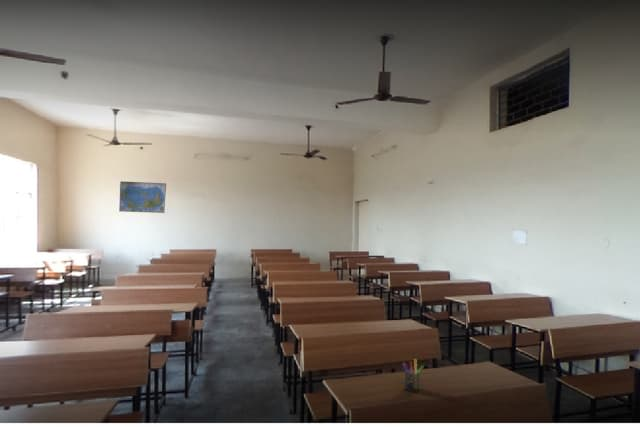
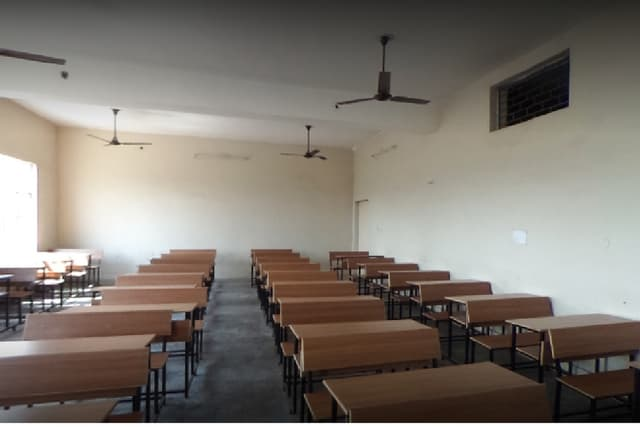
- pen holder (413, 374)
- world map (143, 197)
